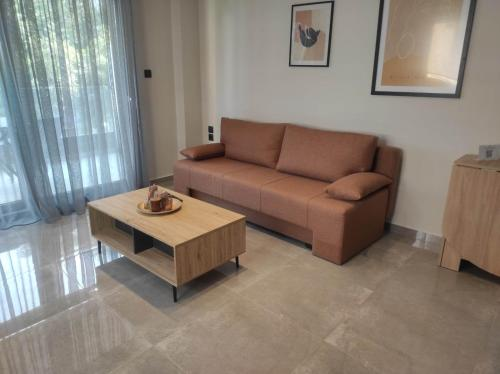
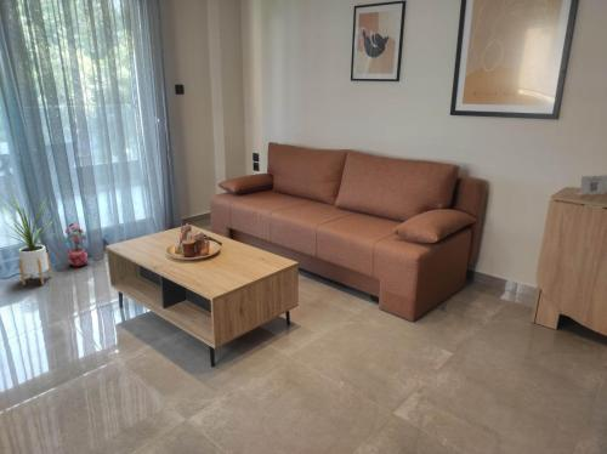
+ potted plant (74, 243)
+ house plant (30, 237)
